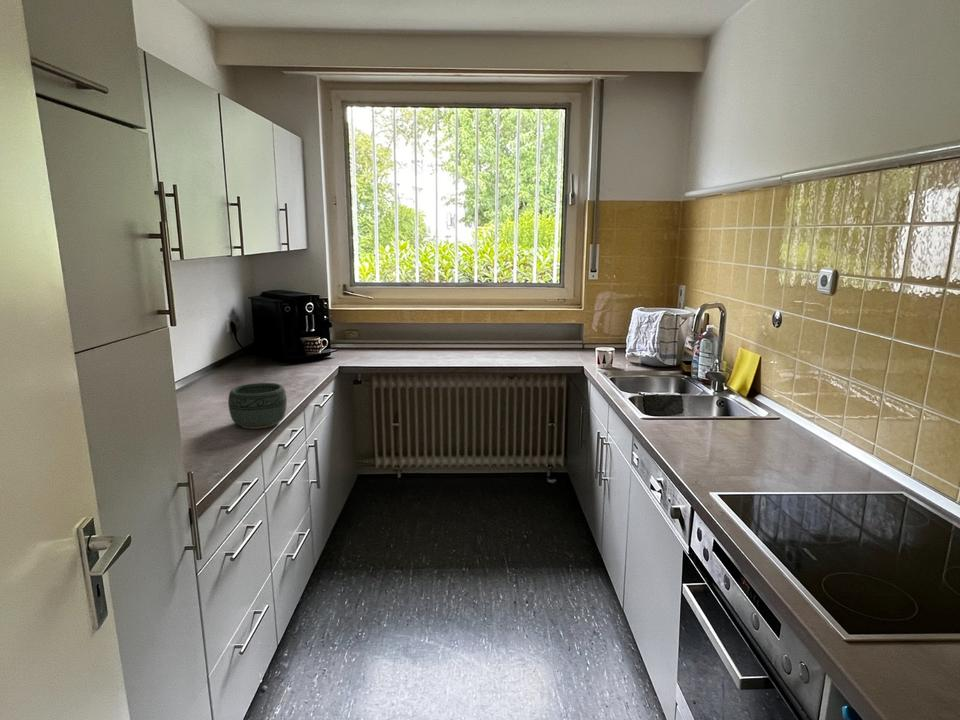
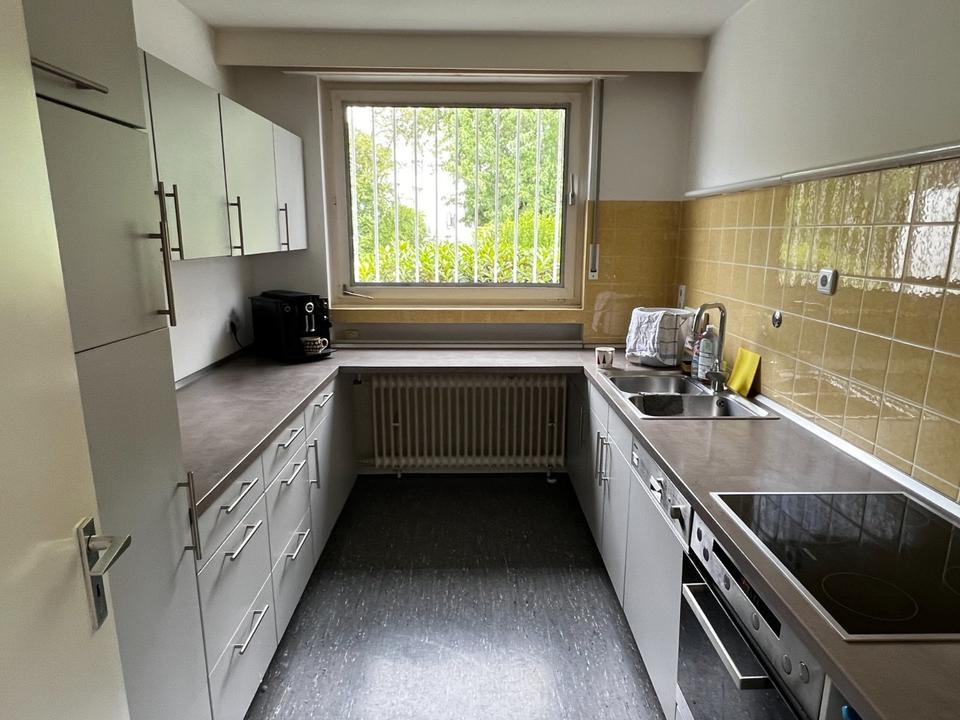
- bowl (258, 405)
